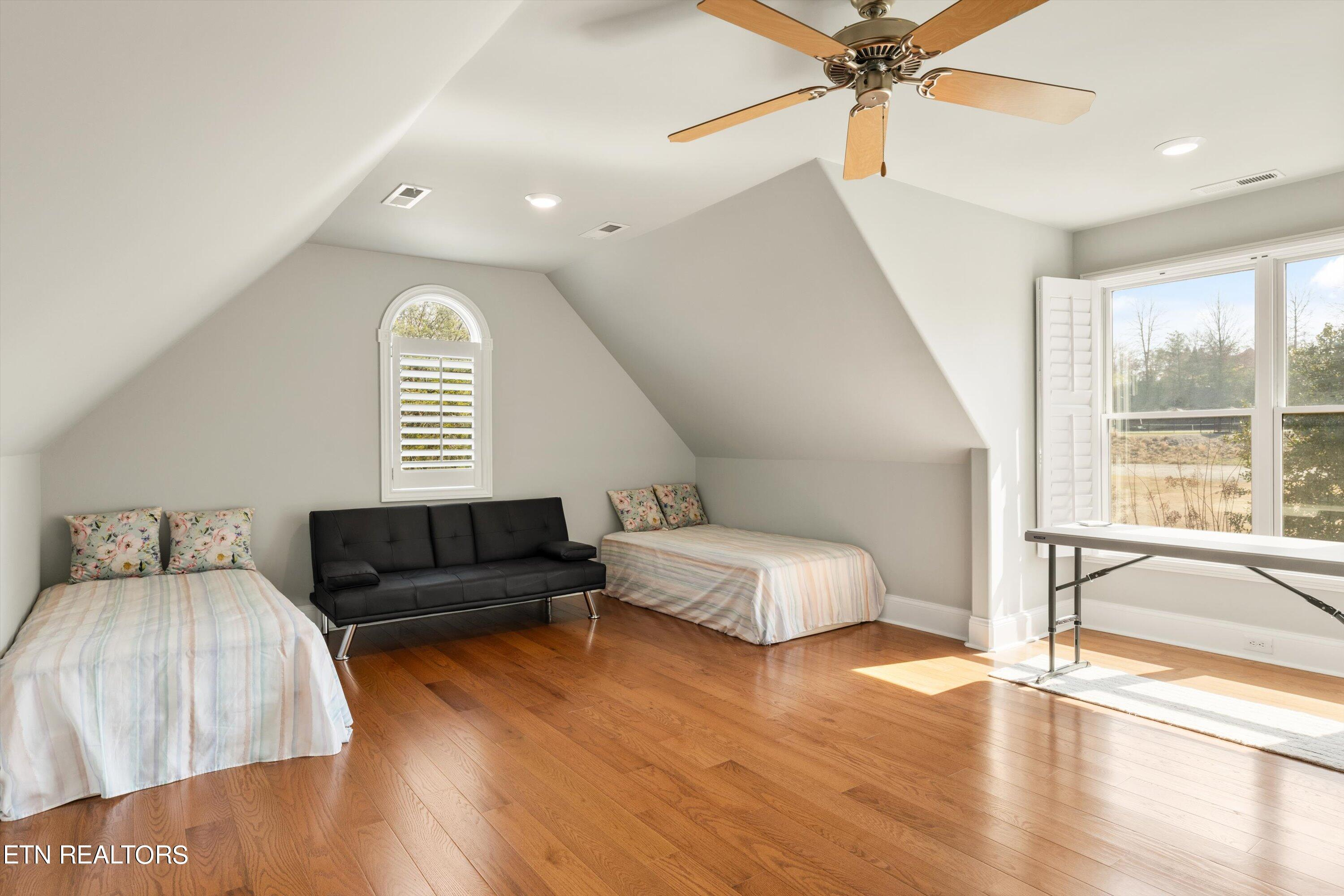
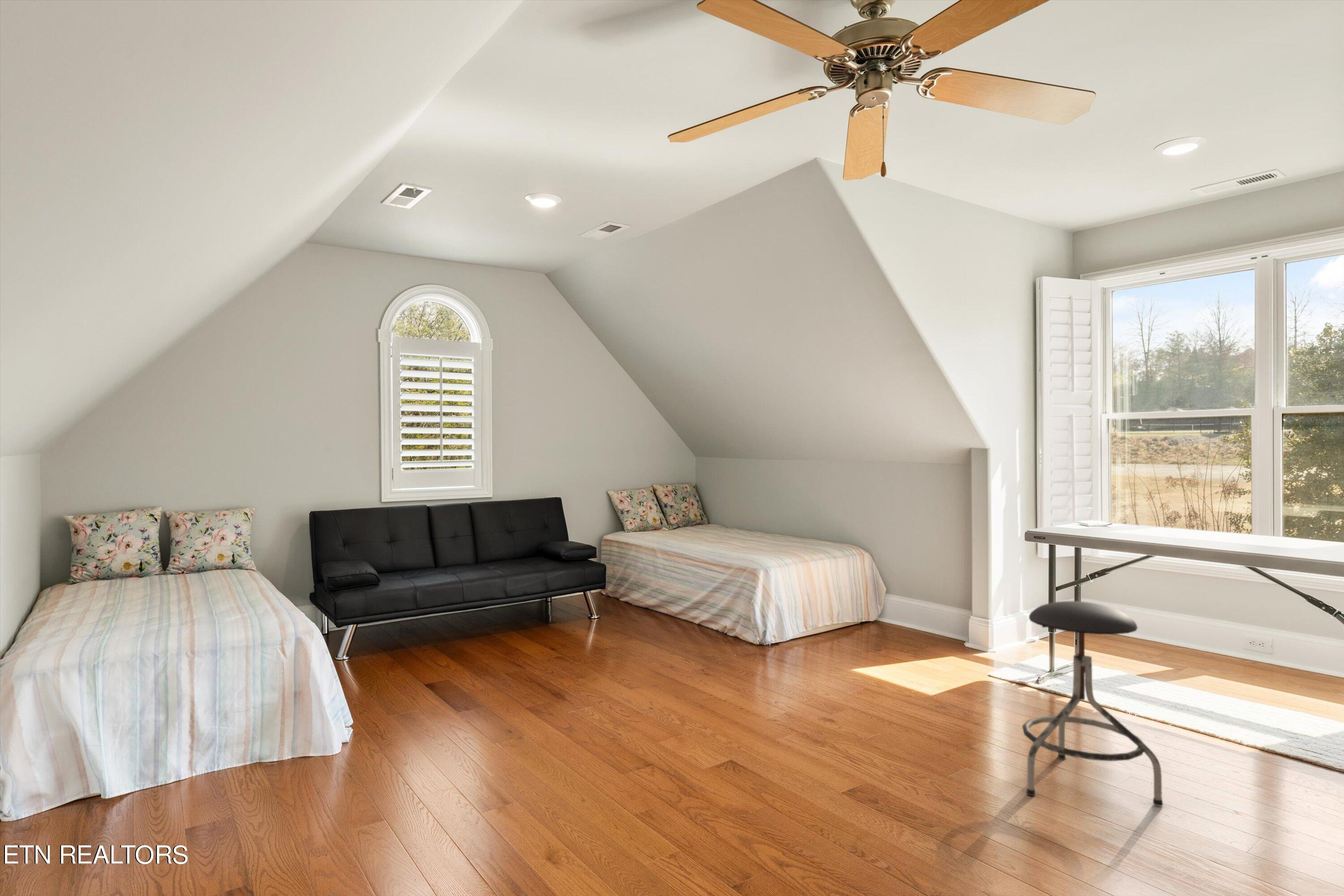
+ stool (1078, 691)
